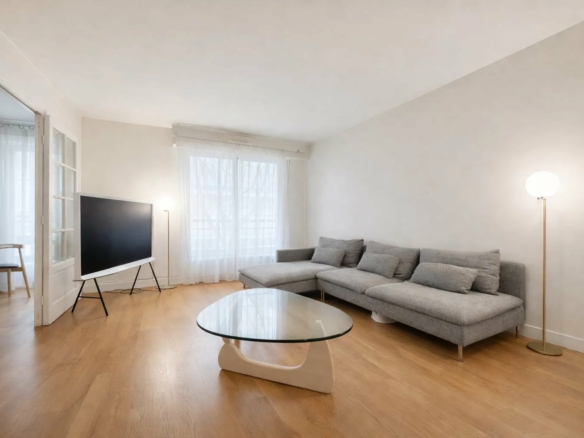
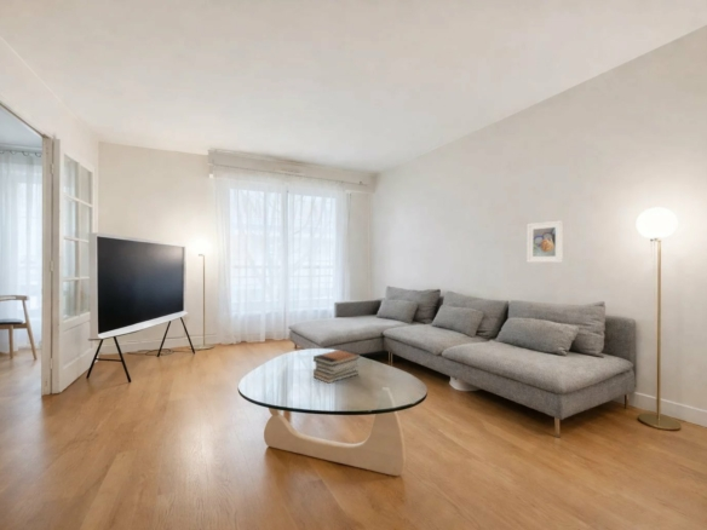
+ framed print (544, 242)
+ book stack (337, 364)
